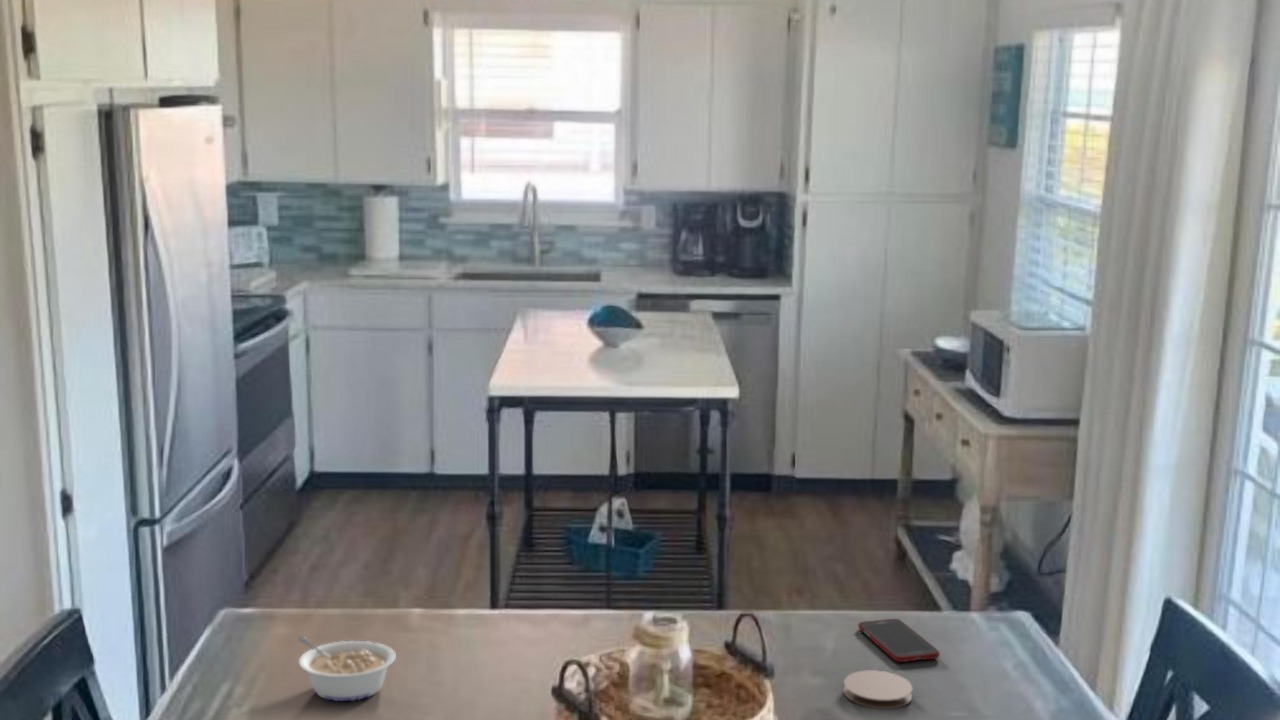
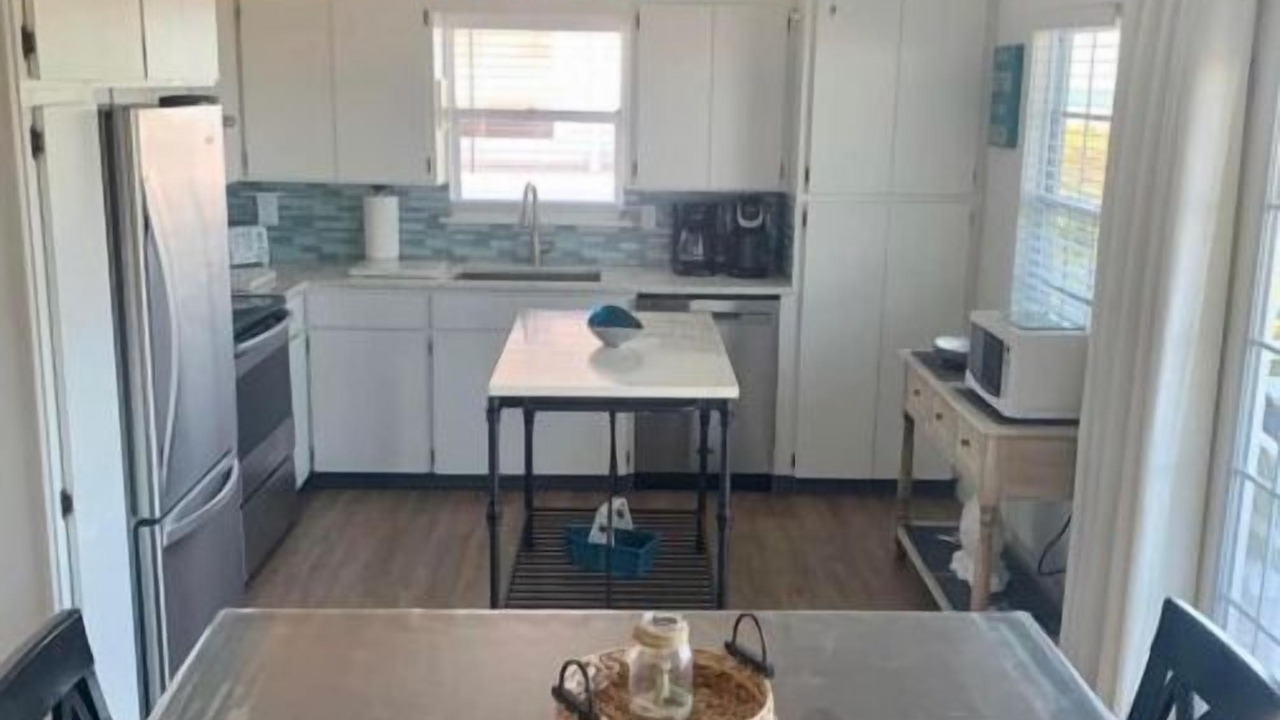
- cell phone (897, 639)
- legume (343, 670)
- coaster (877, 689)
